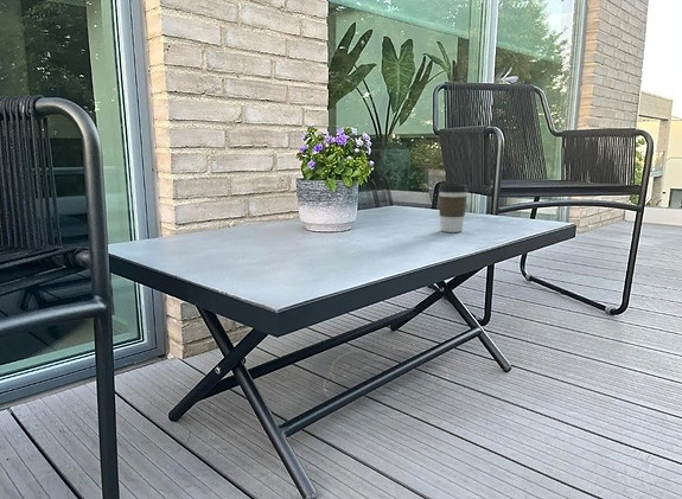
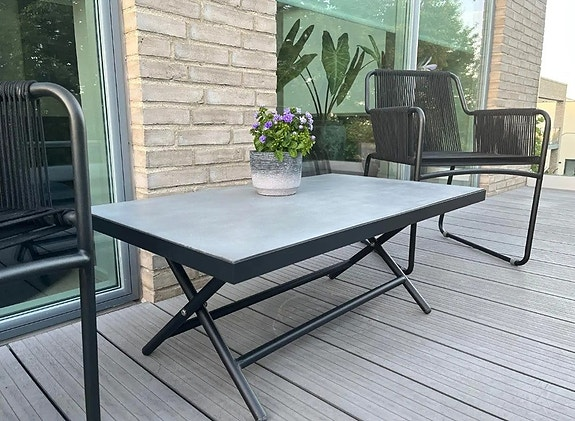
- coffee cup (452, 207)
